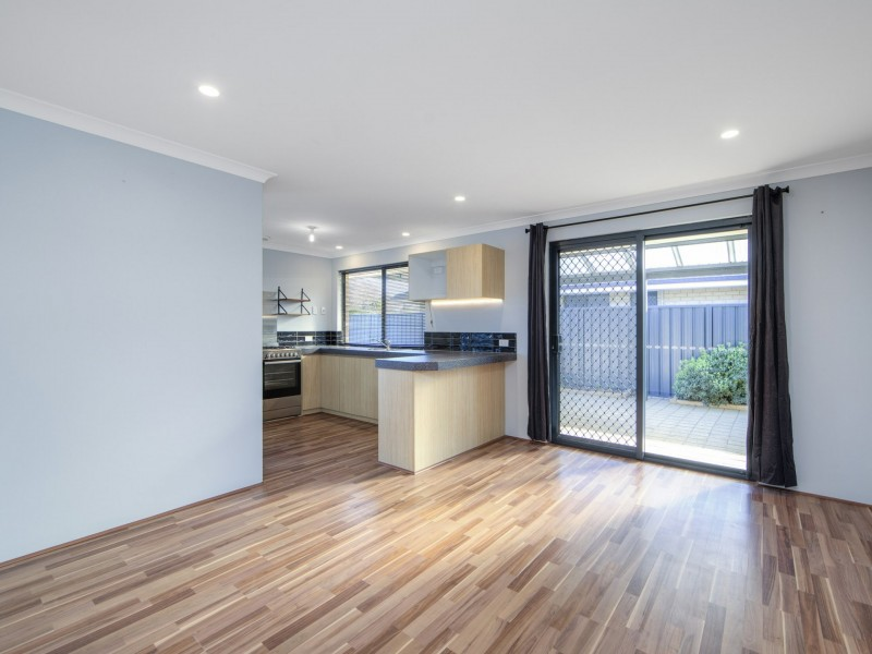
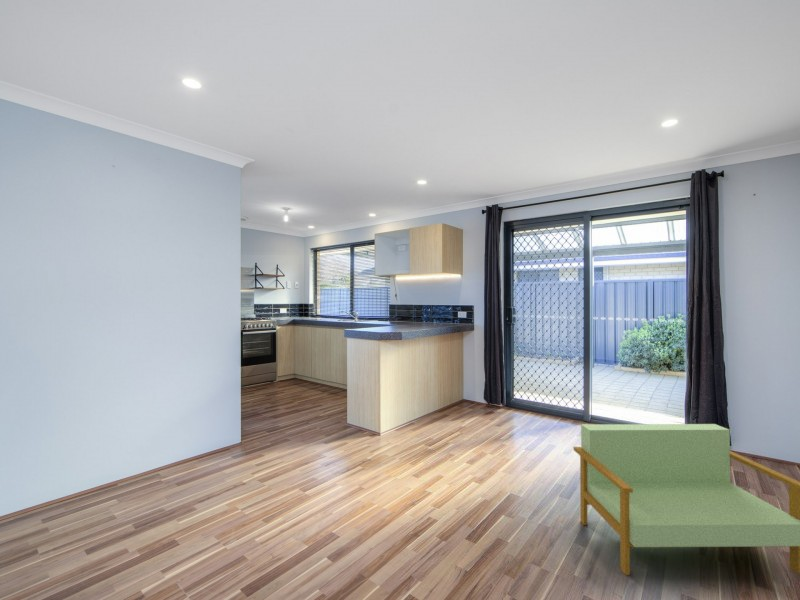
+ loveseat (679, 491)
